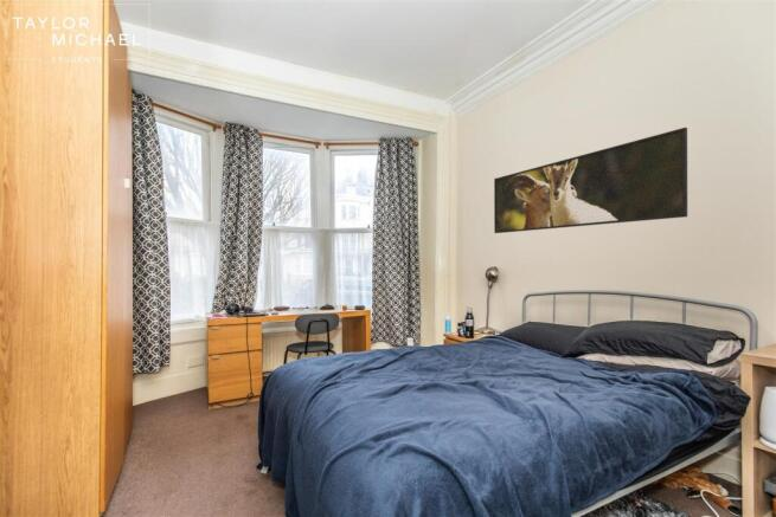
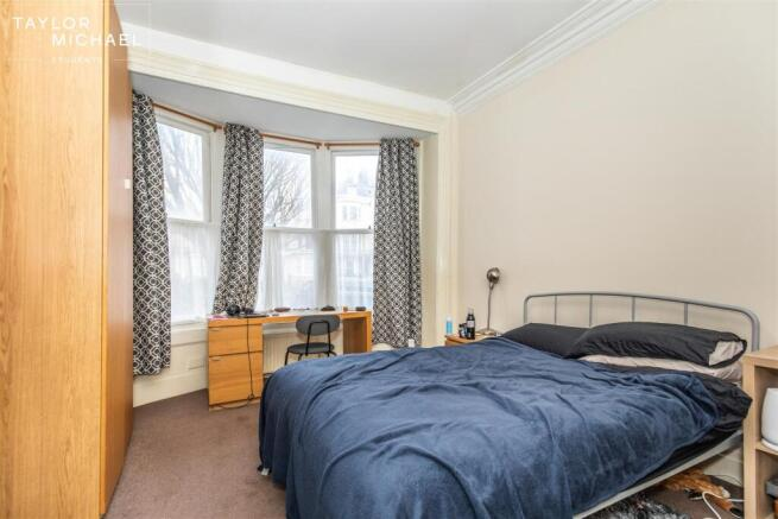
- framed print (567, 193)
